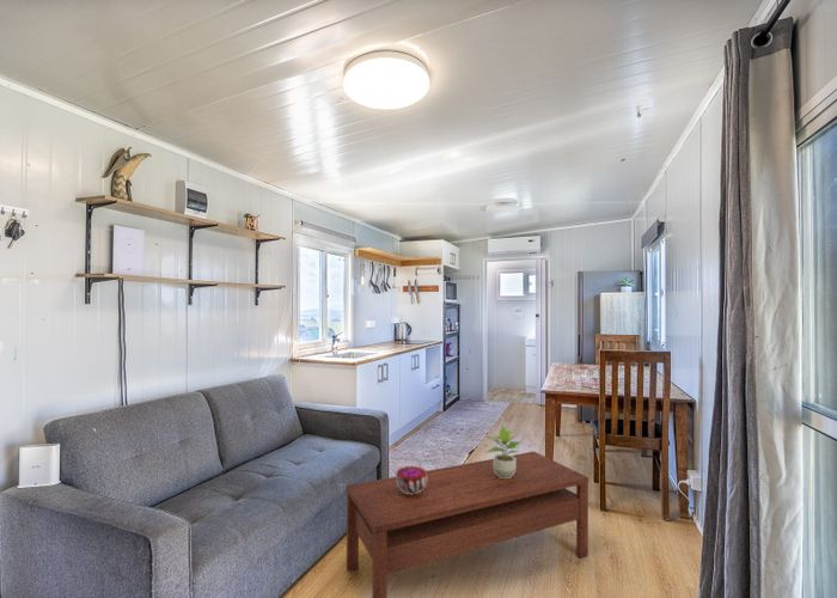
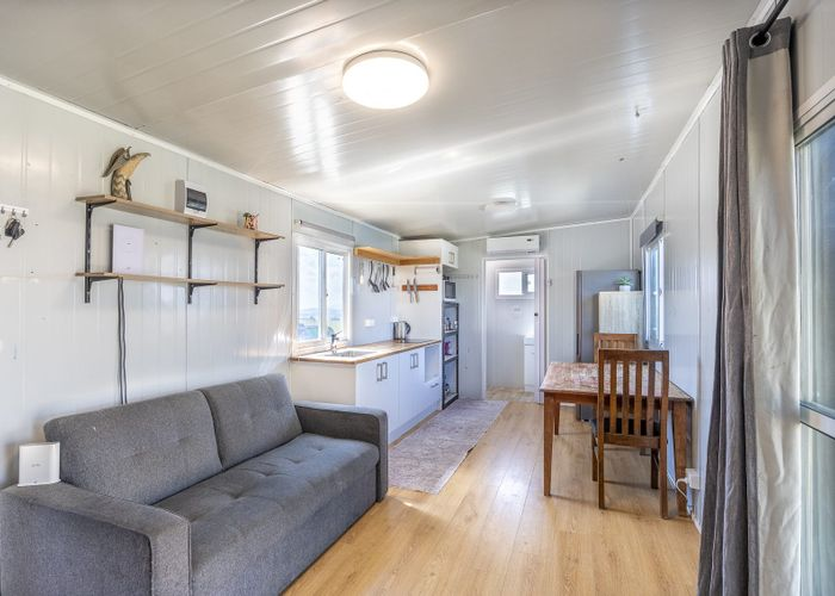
- decorative bowl (411, 482)
- potted plant (501, 450)
- coffee table (470, 521)
